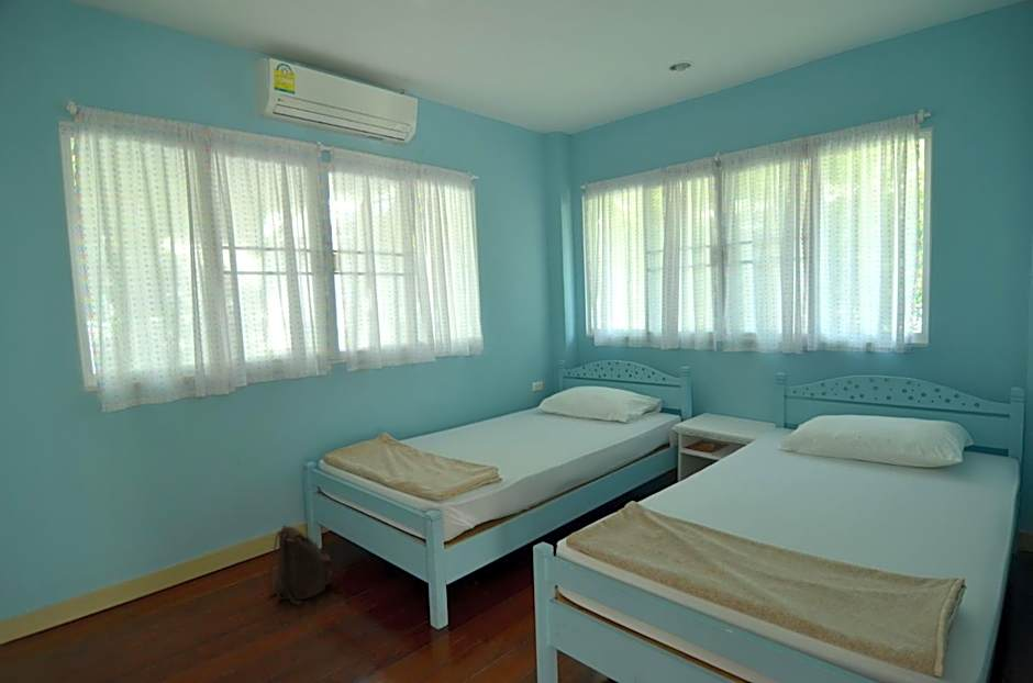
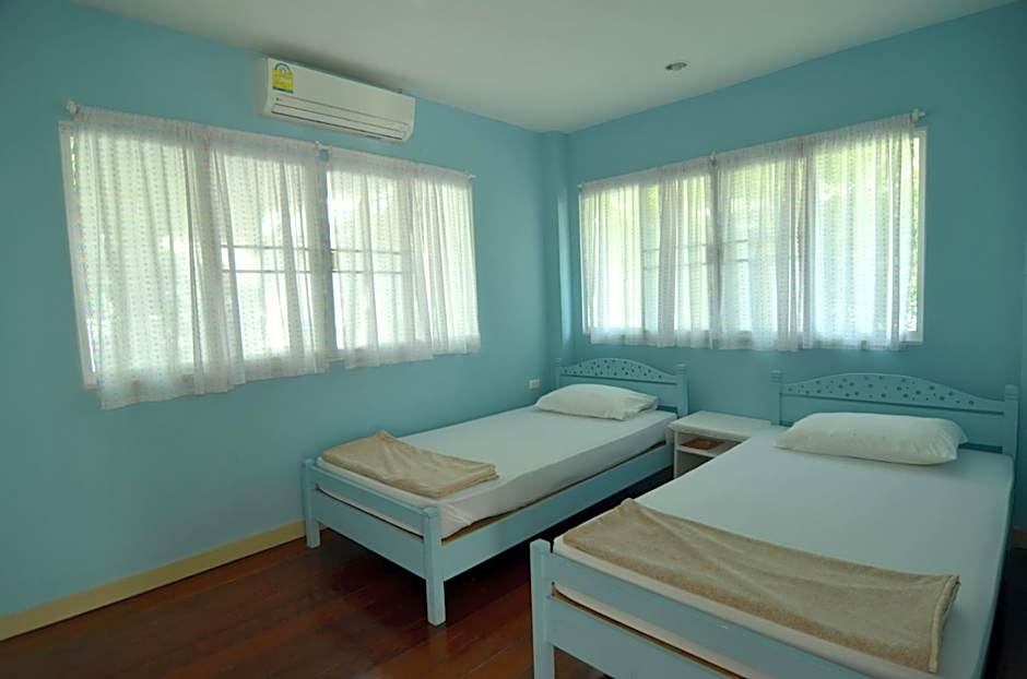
- backpack (299, 555)
